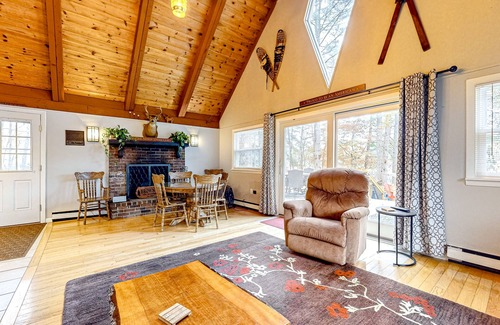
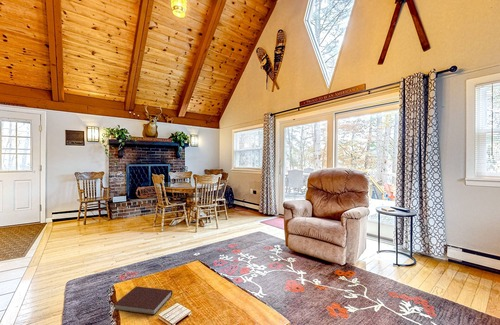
+ notebook (144, 299)
